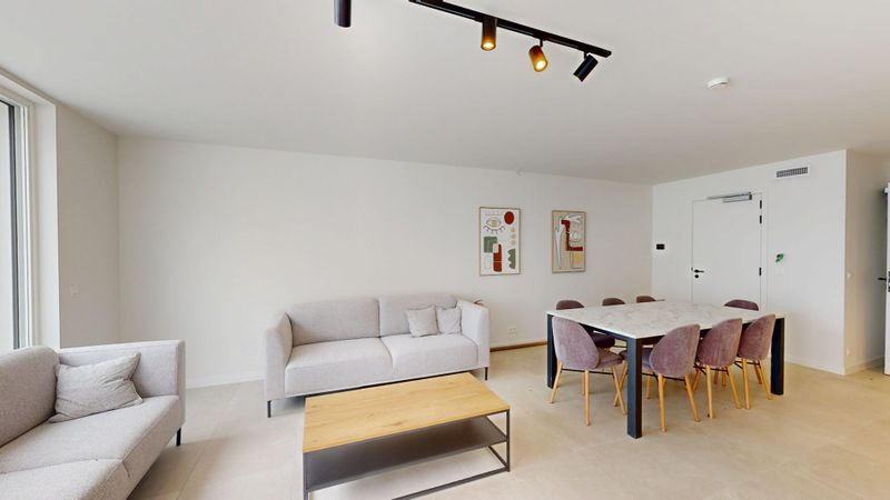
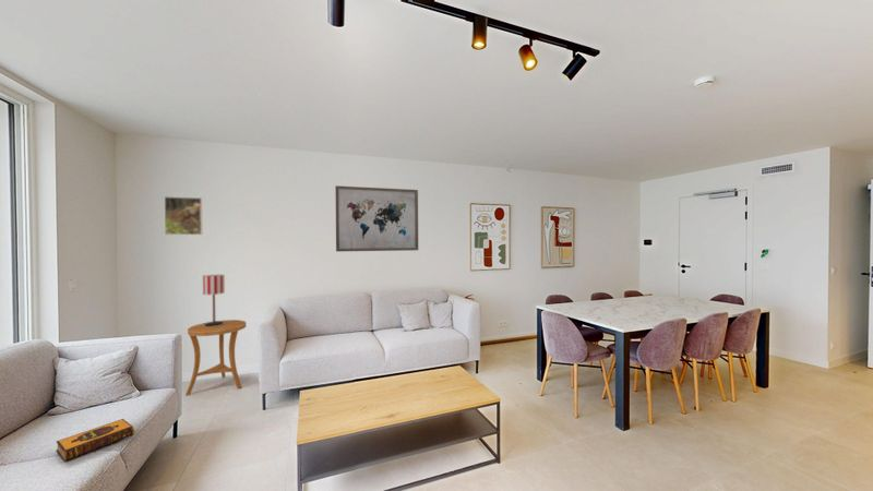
+ side table (219, 355)
+ hardback book (96, 439)
+ table lamp (213, 299)
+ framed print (183, 216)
+ wall art (379, 219)
